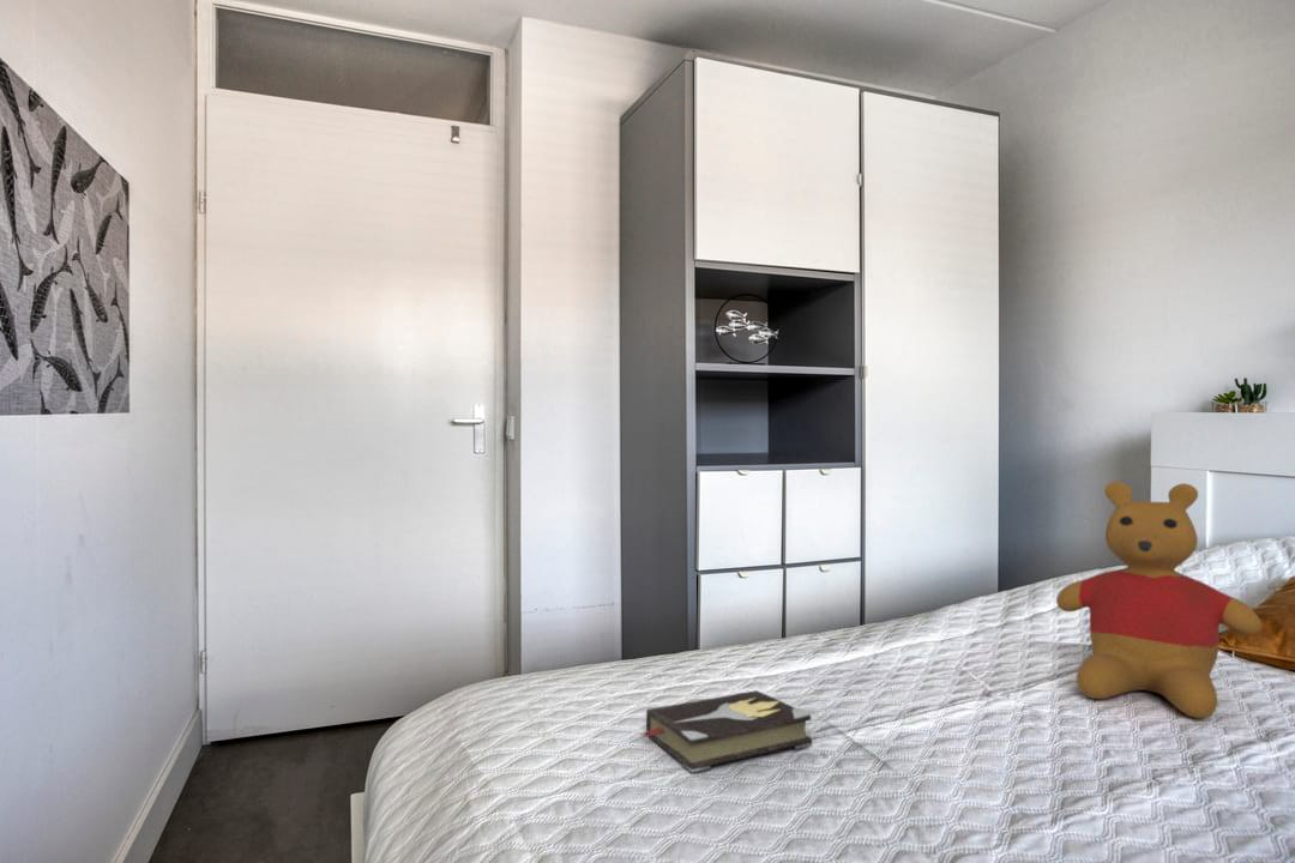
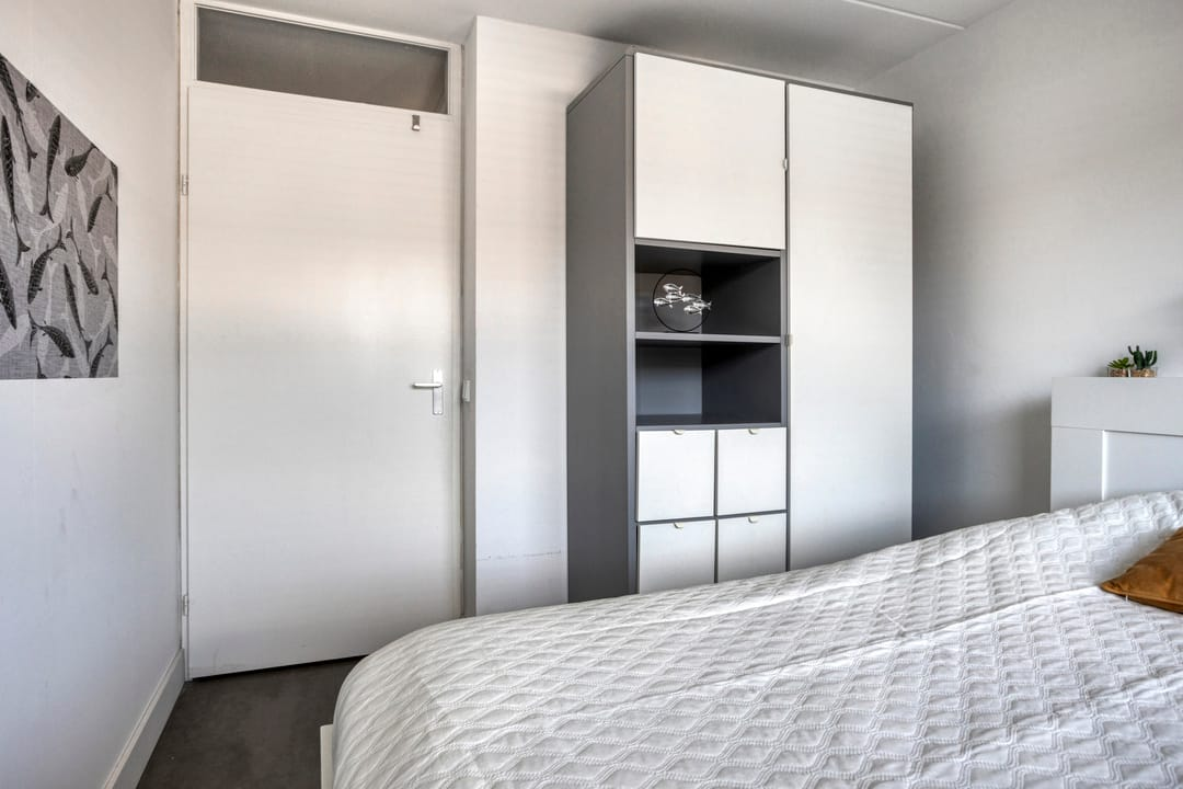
- teddy bear (1148, 587)
- hardback book (727, 723)
